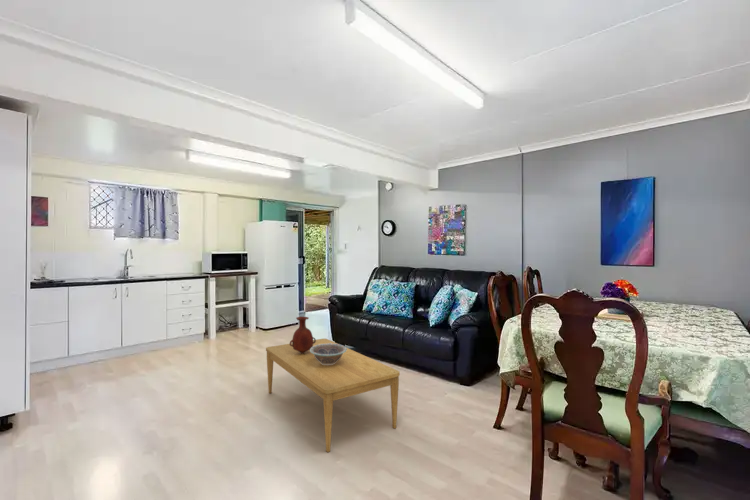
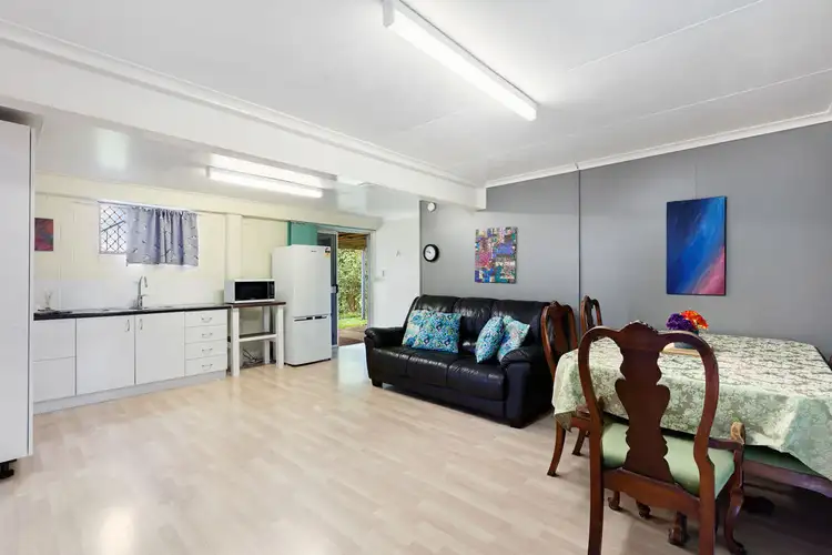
- decorative bowl (328, 355)
- coffee table (325, 383)
- vase (302, 335)
